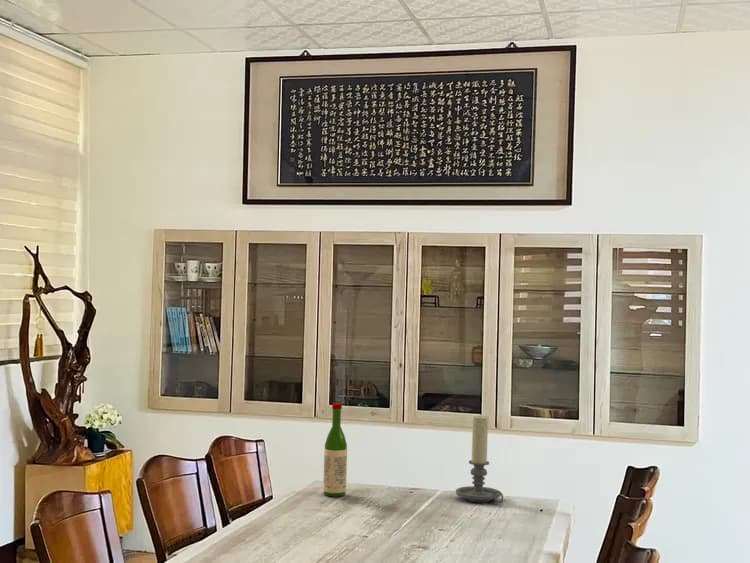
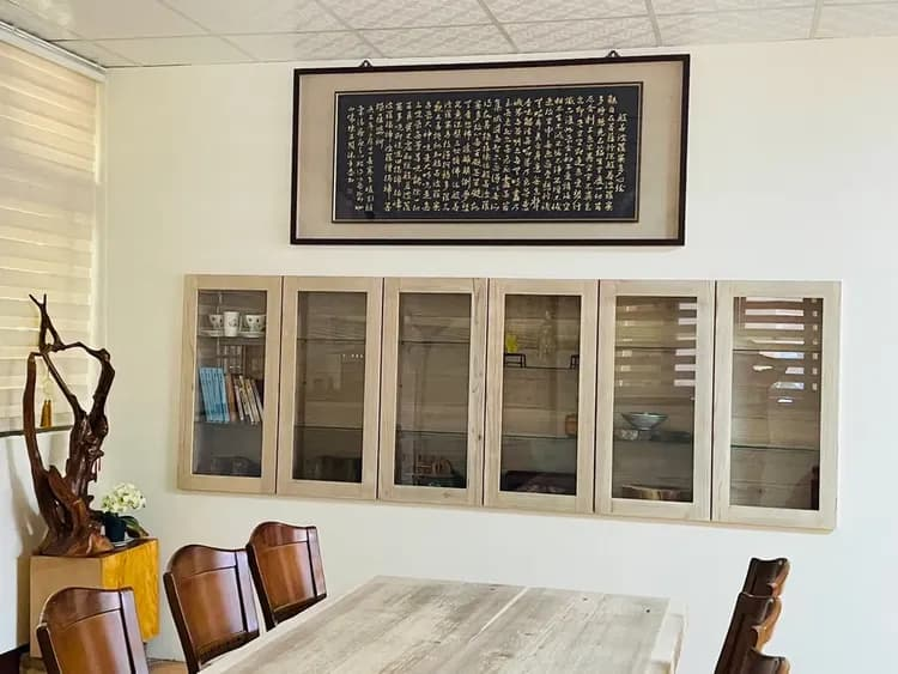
- wine bottle (335, 449)
- candle holder (482, 457)
